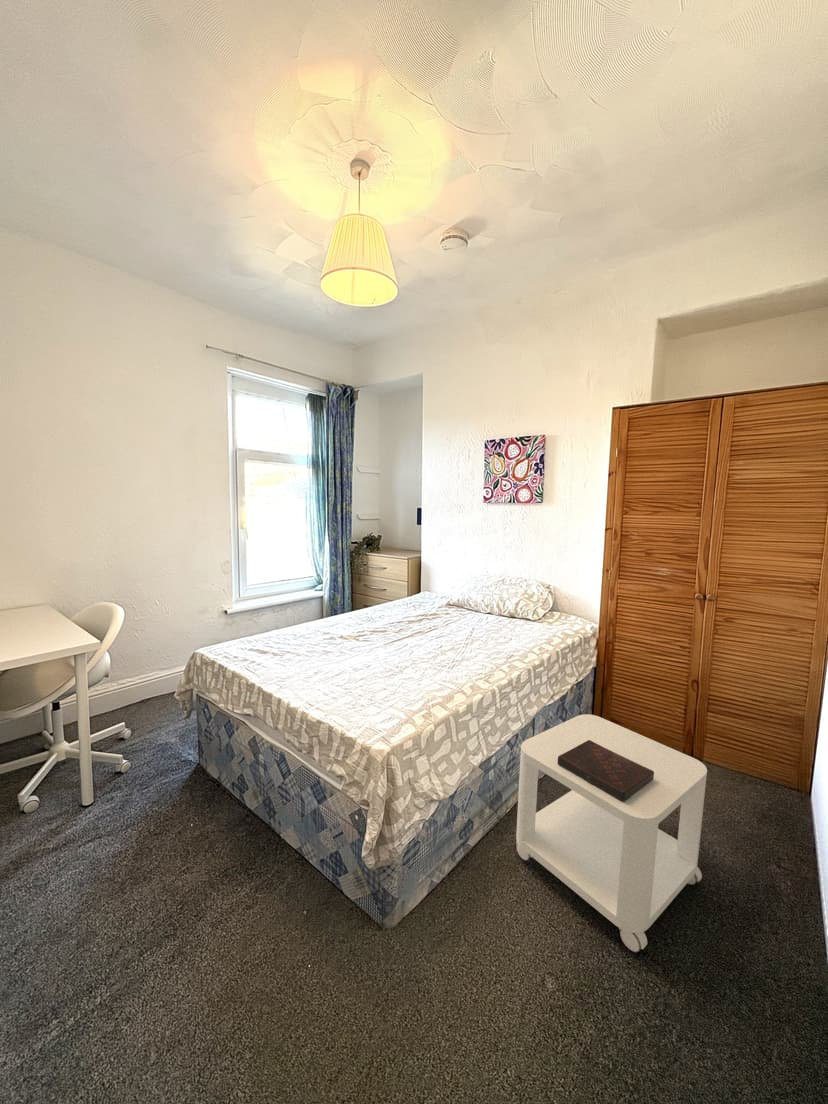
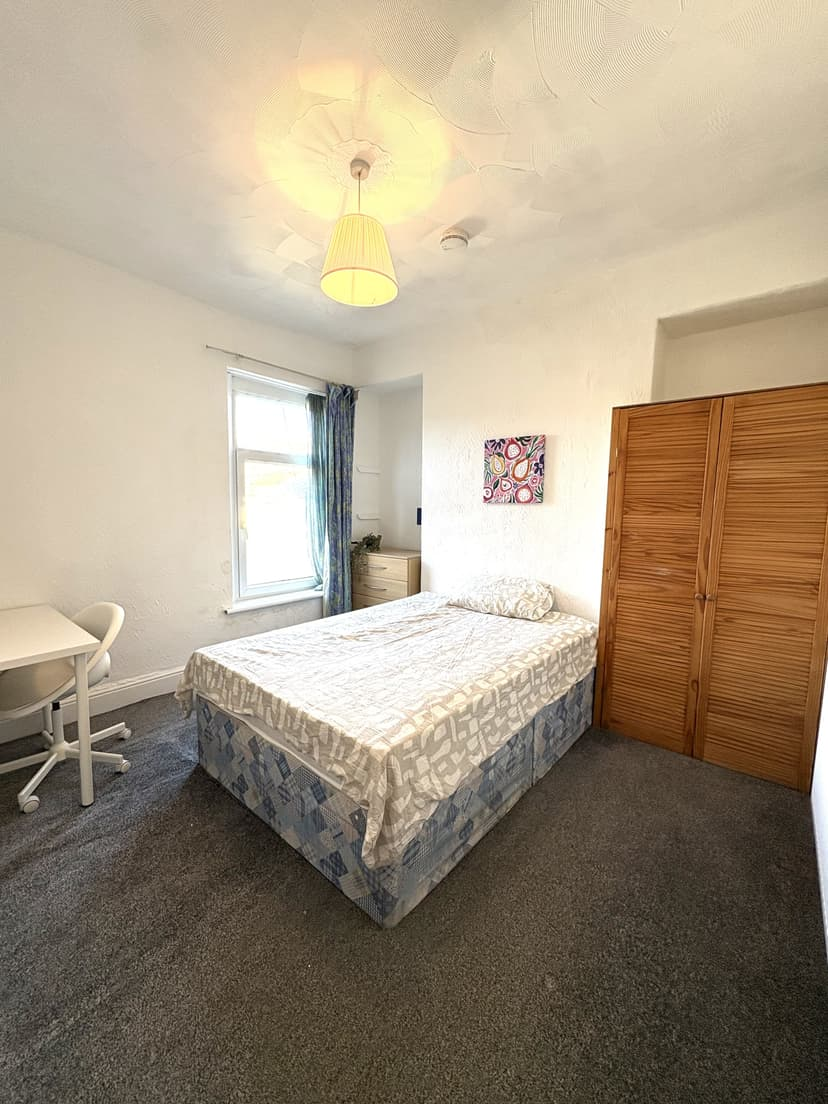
- side table (606, 812)
- book (604, 767)
